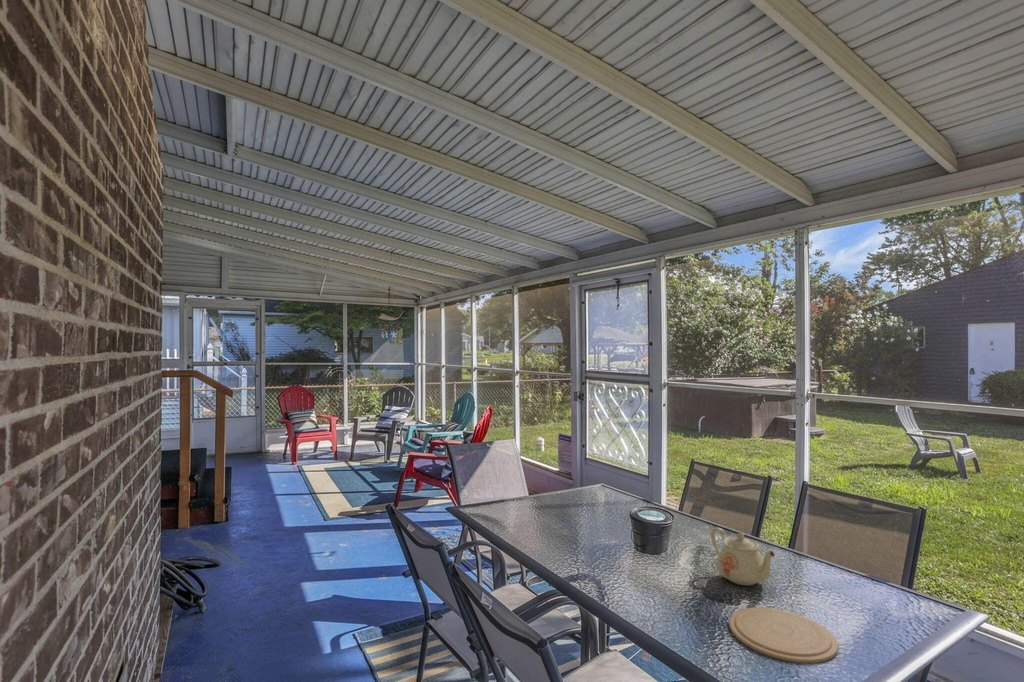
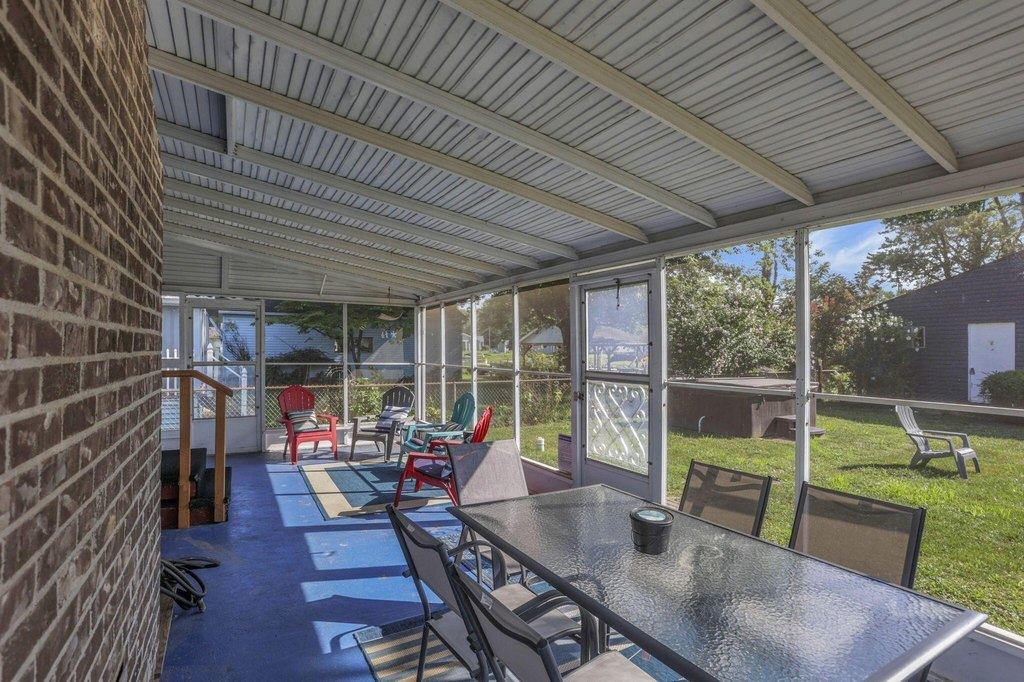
- plate (781, 631)
- teapot (741, 555)
